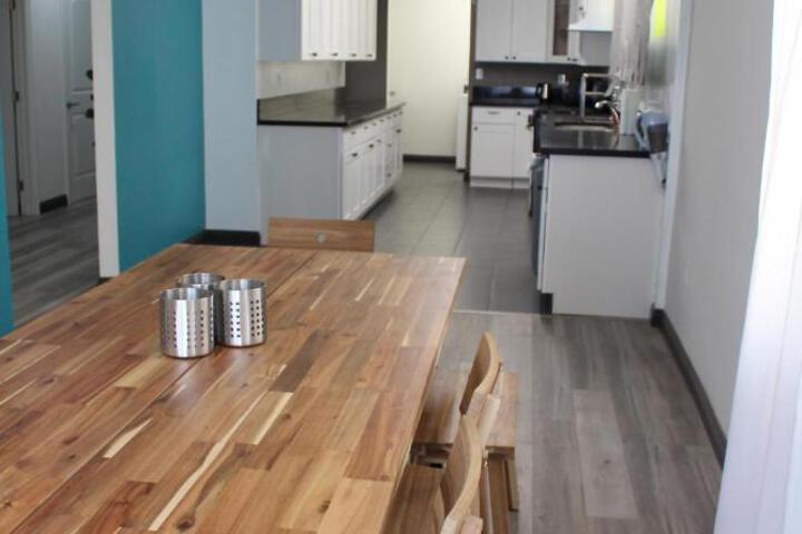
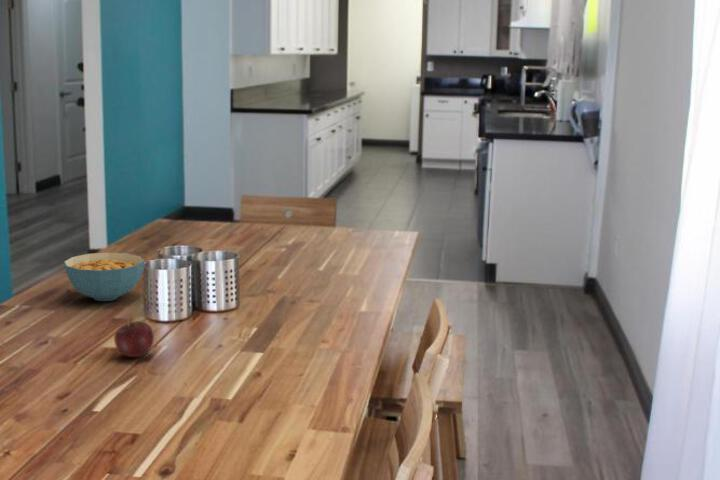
+ cereal bowl (104, 279)
+ apple (134, 337)
